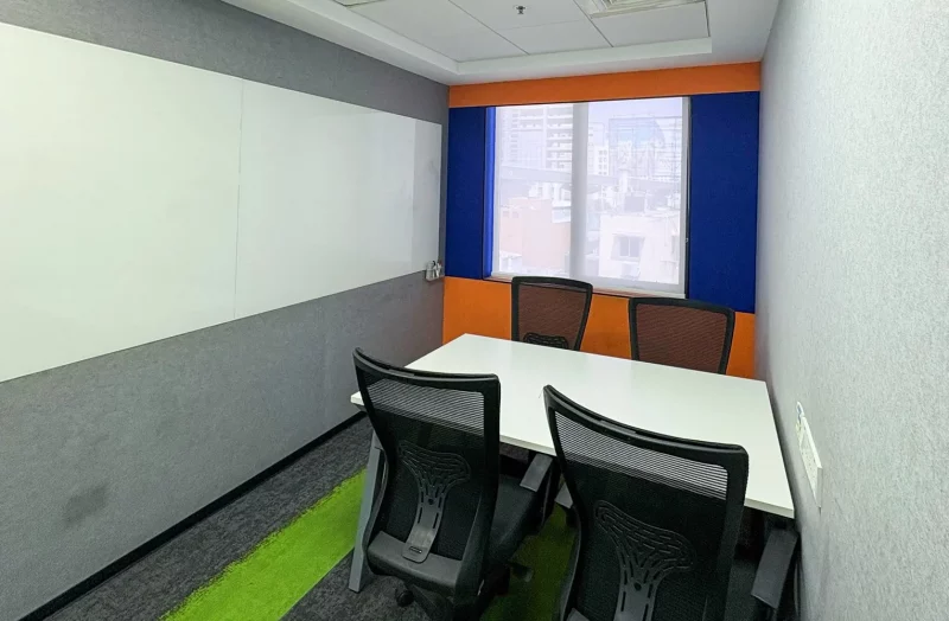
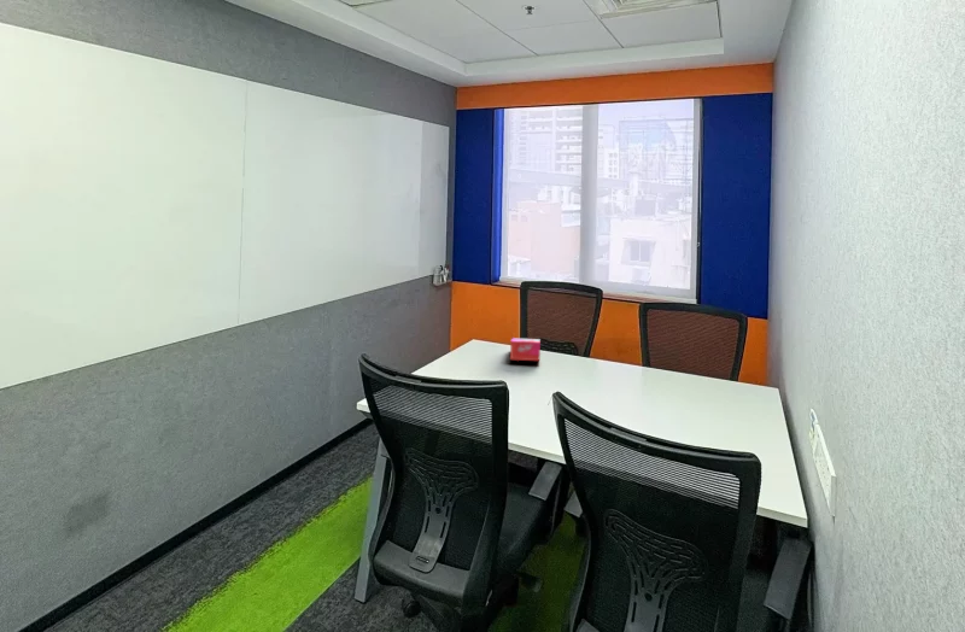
+ tissue box (525, 349)
